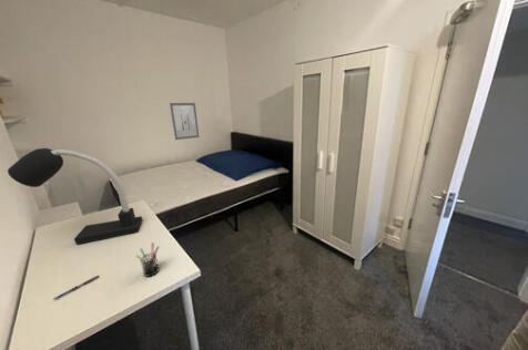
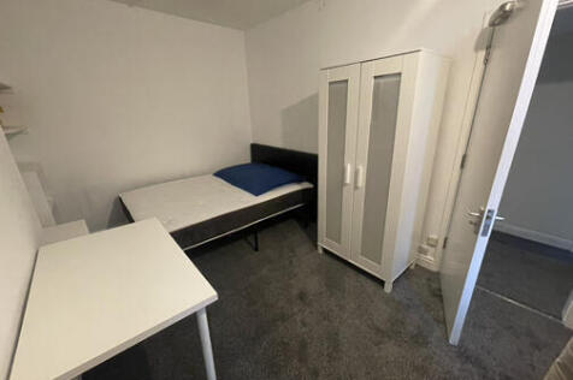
- pen holder (148, 258)
- wall art (185, 121)
- desk lamp (87, 225)
- pen (78, 286)
